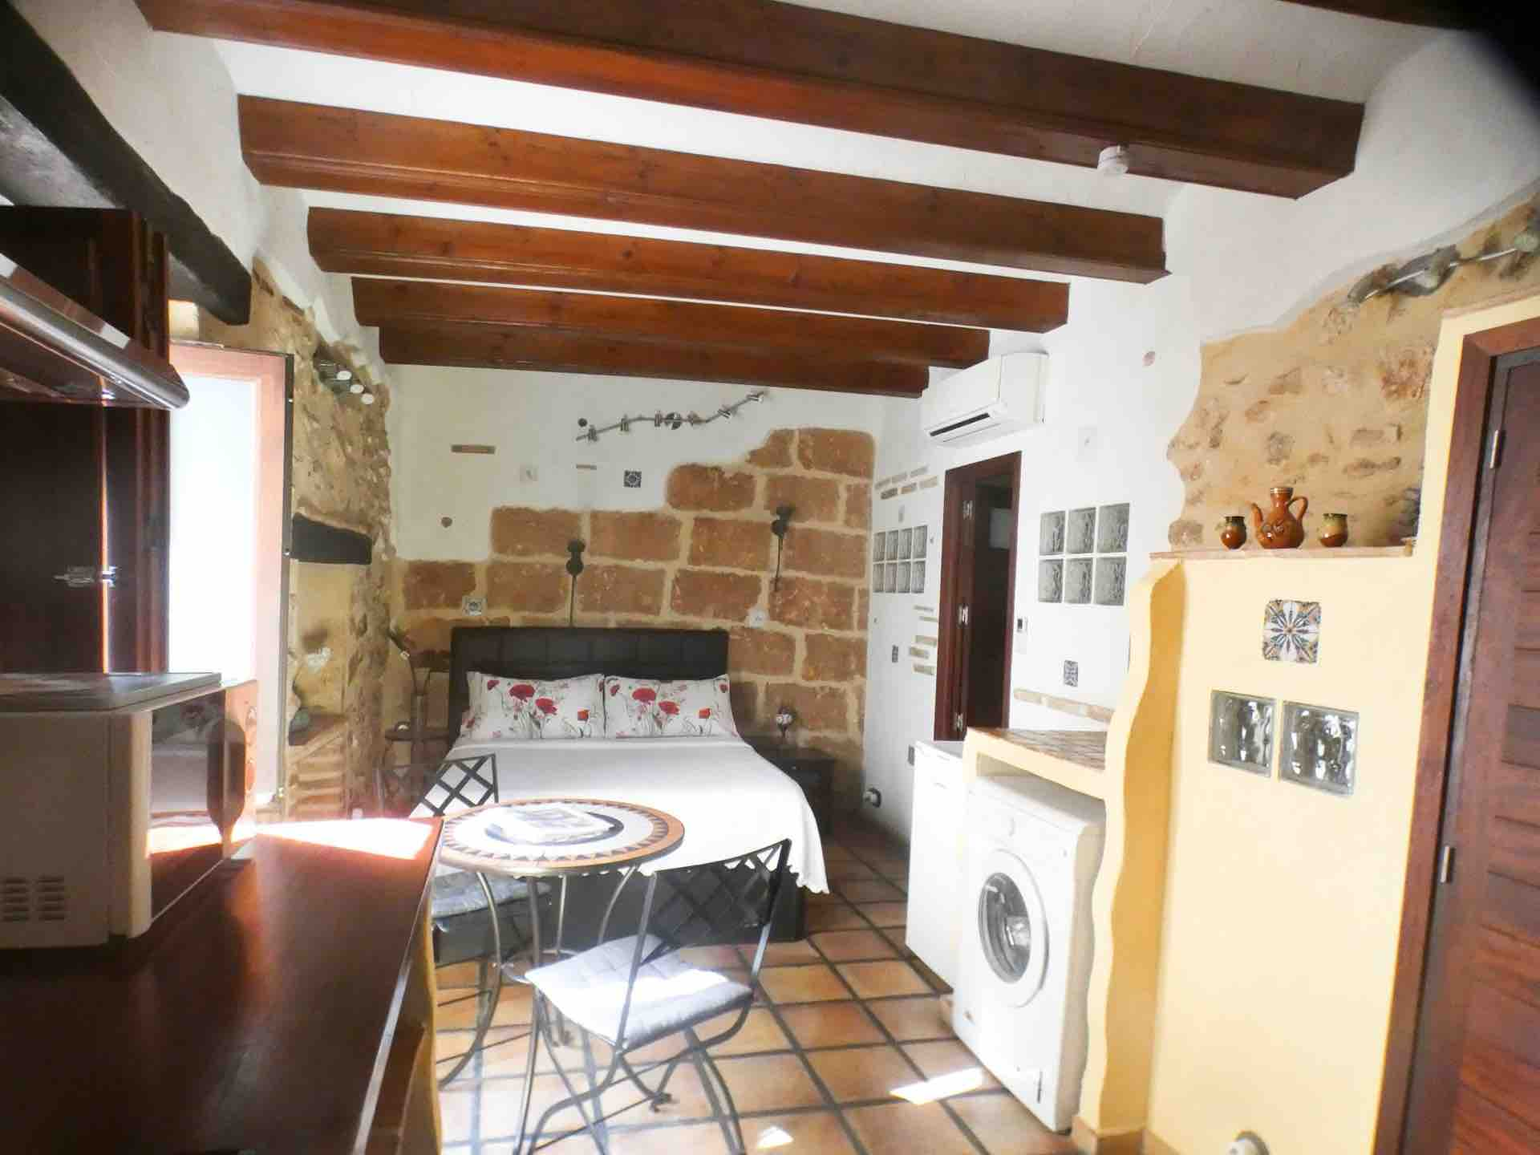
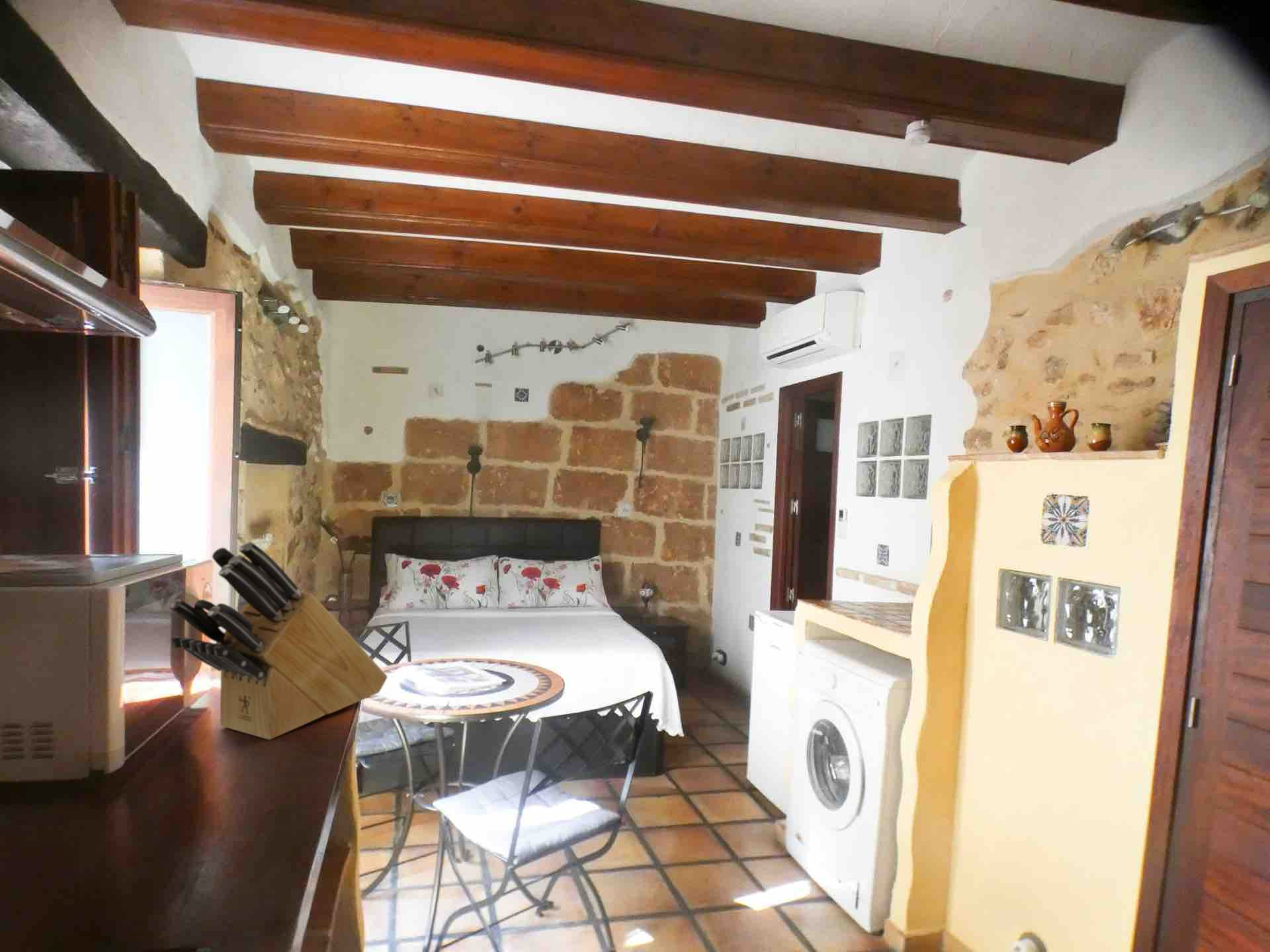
+ knife block (290, 625)
